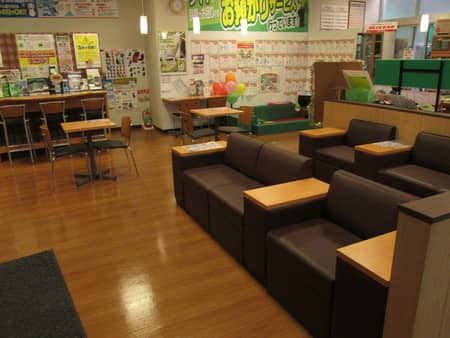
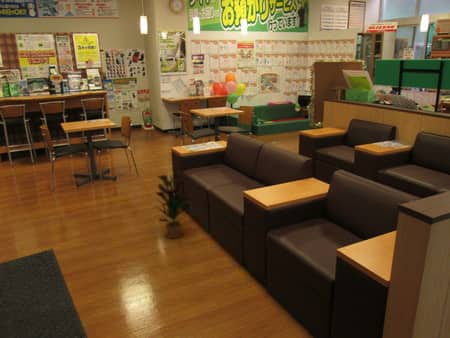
+ potted plant (175, 205)
